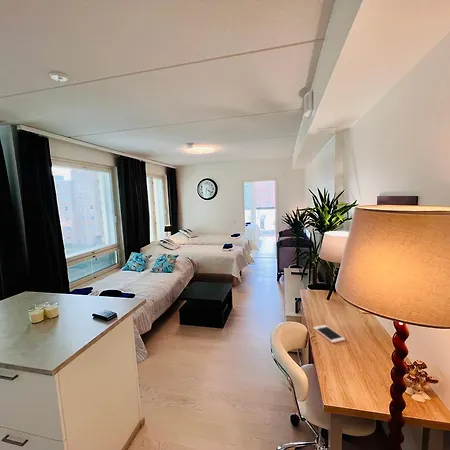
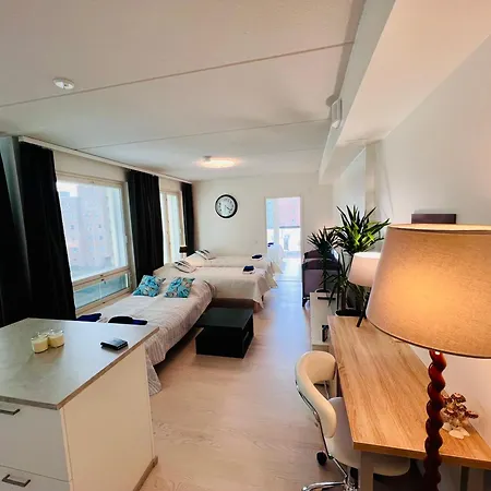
- cell phone (328, 333)
